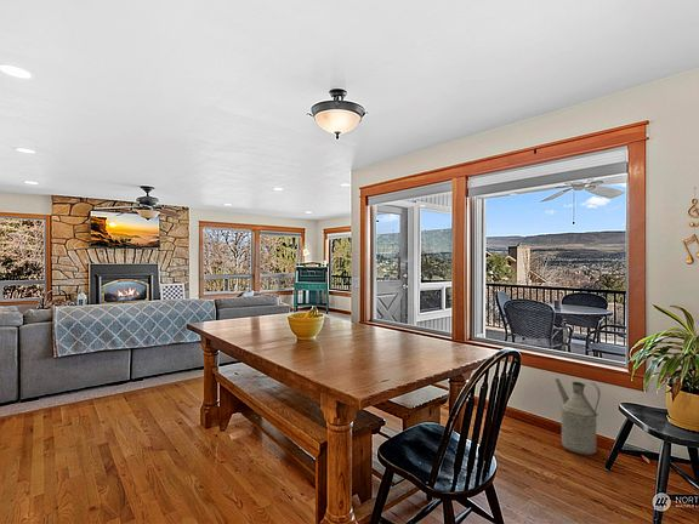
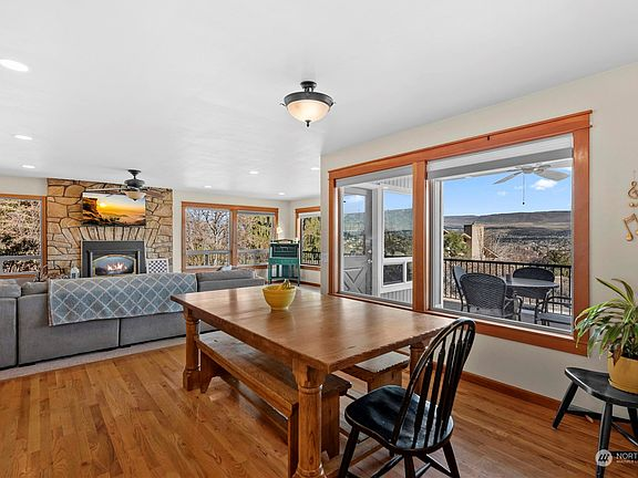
- watering can (575, 412)
